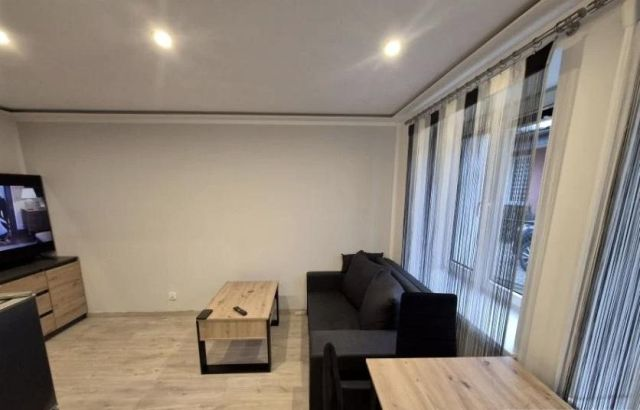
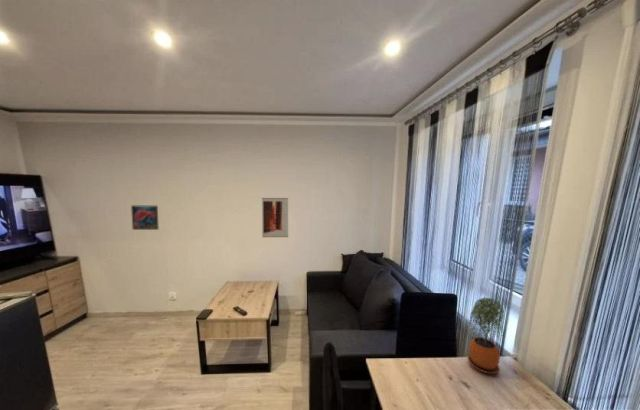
+ potted plant (484, 332)
+ wall art (275, 217)
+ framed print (145, 217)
